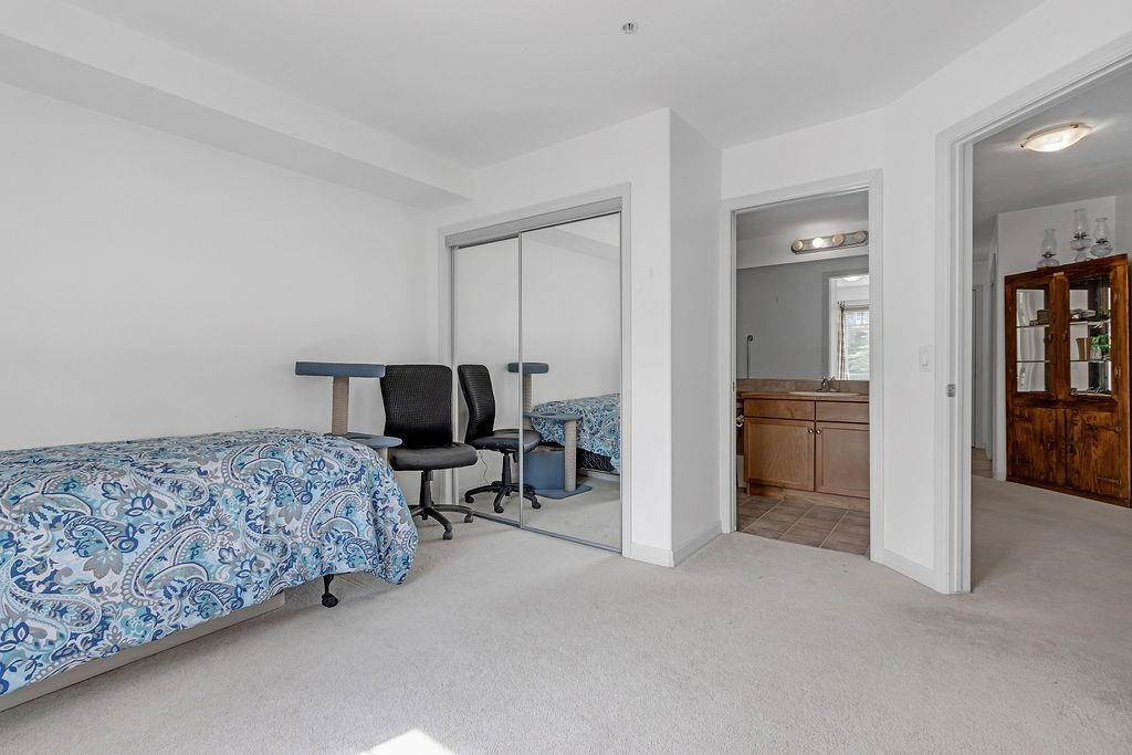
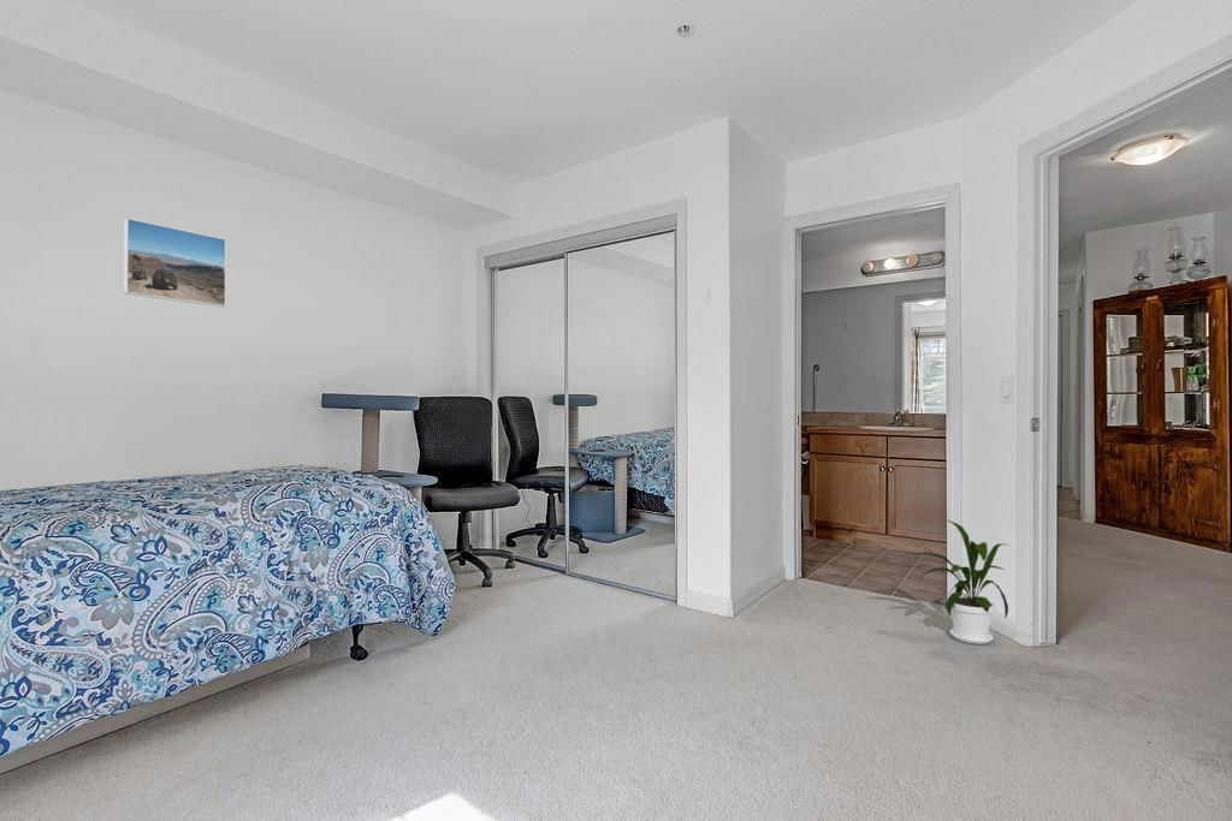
+ house plant (967, 581)
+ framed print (177, 264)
